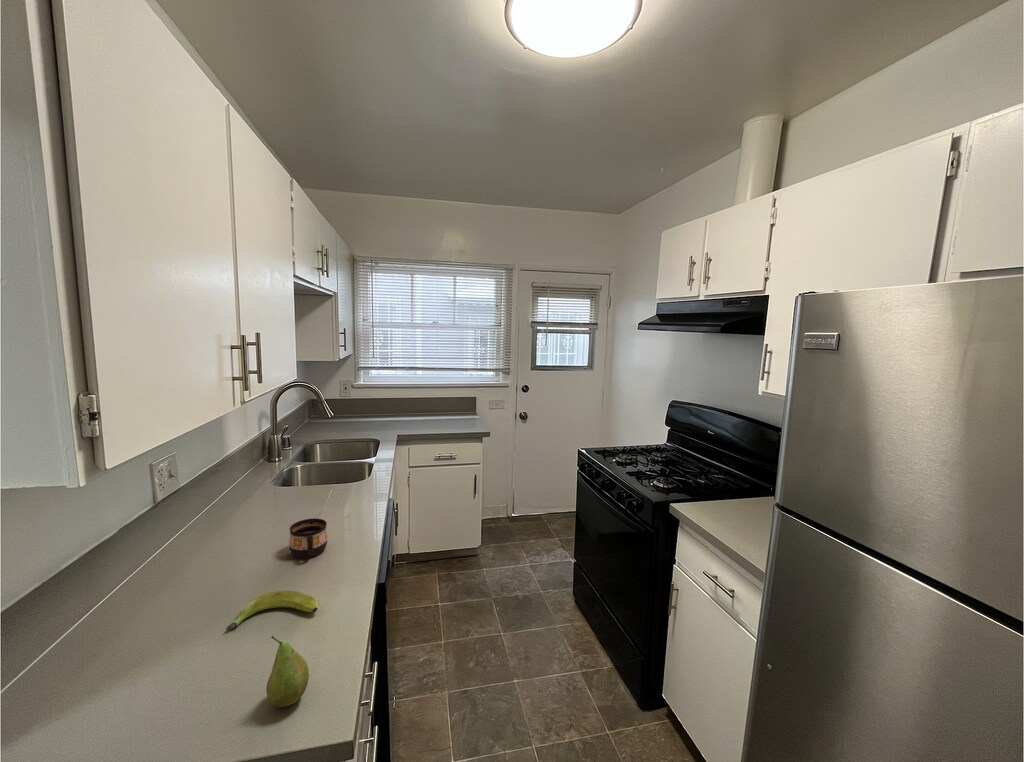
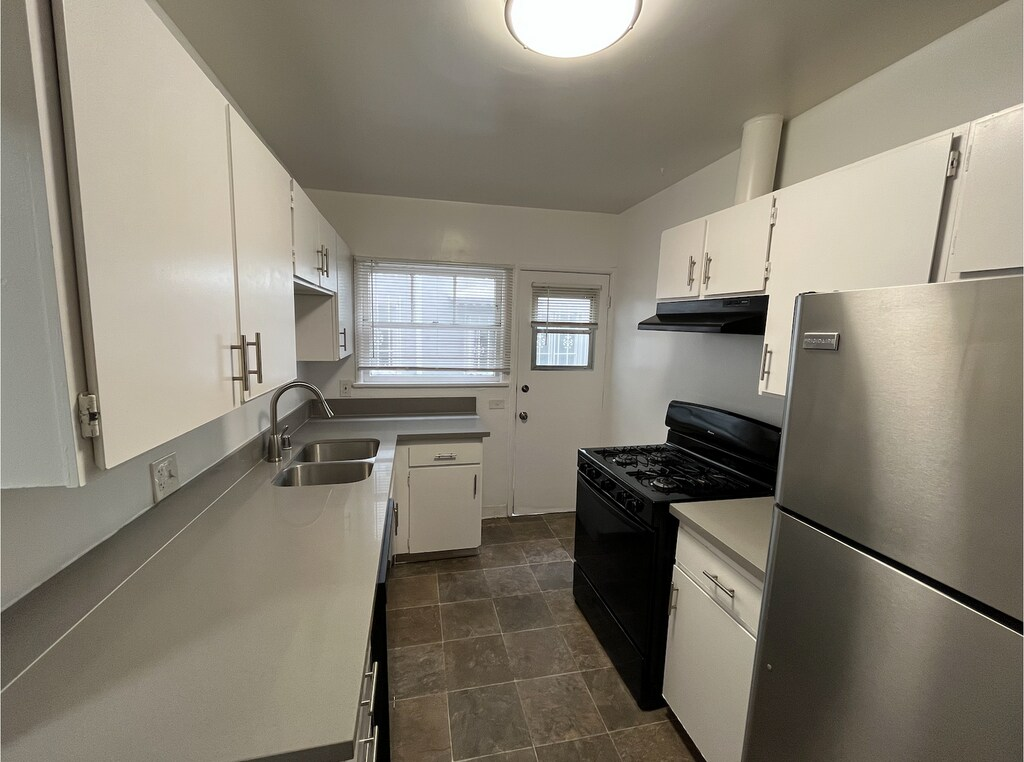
- fruit (287, 667)
- cup (307, 539)
- banana (277, 605)
